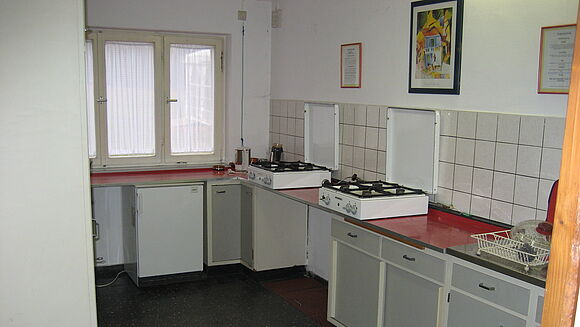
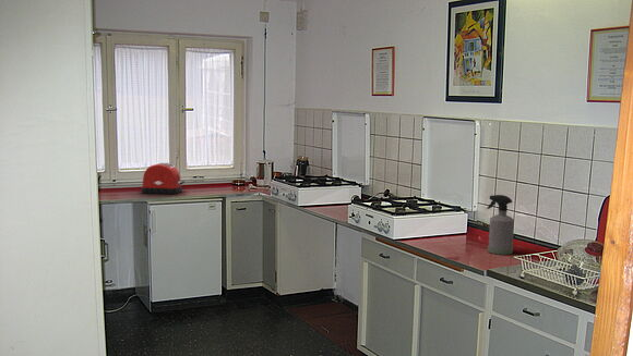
+ toaster (162, 177)
+ spray bottle (500, 223)
